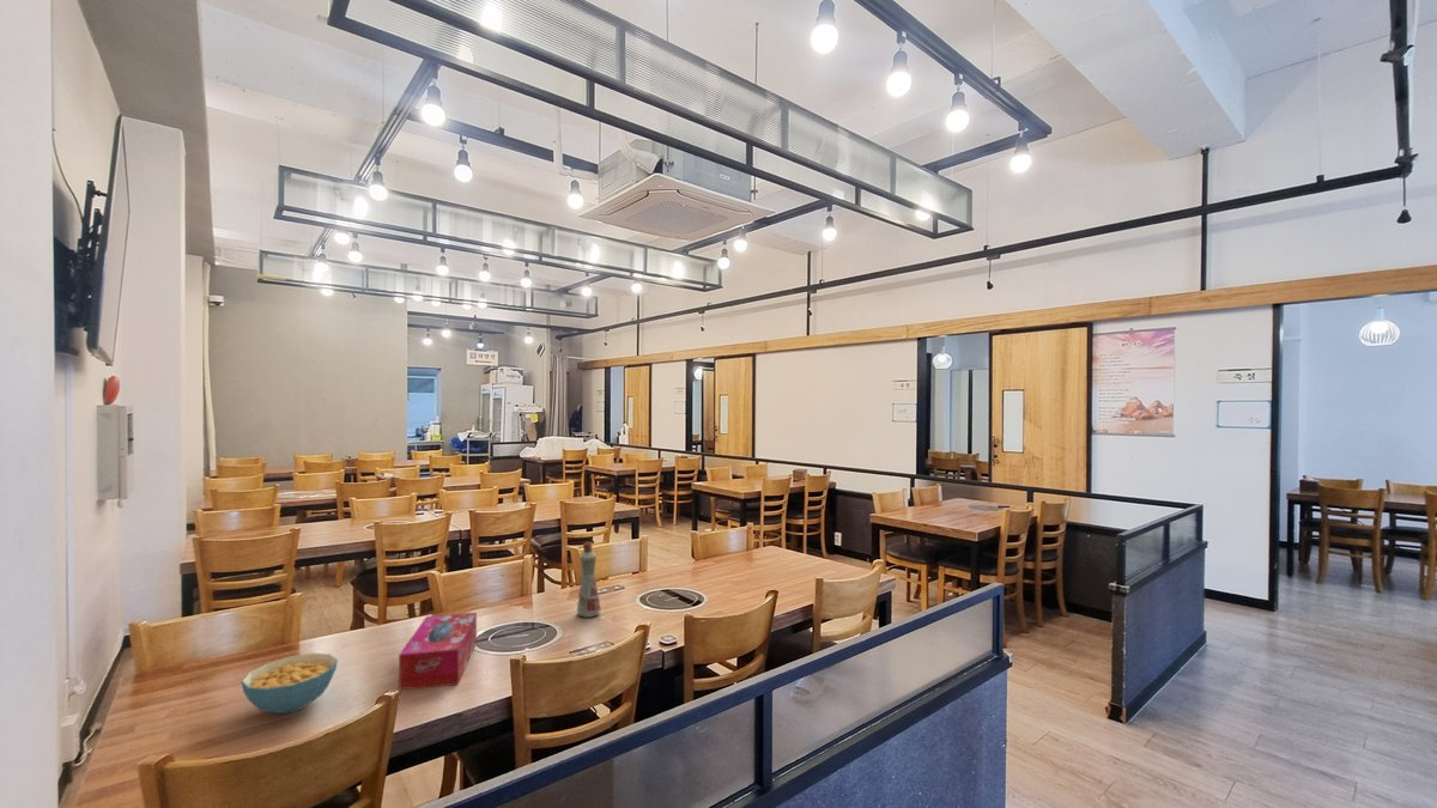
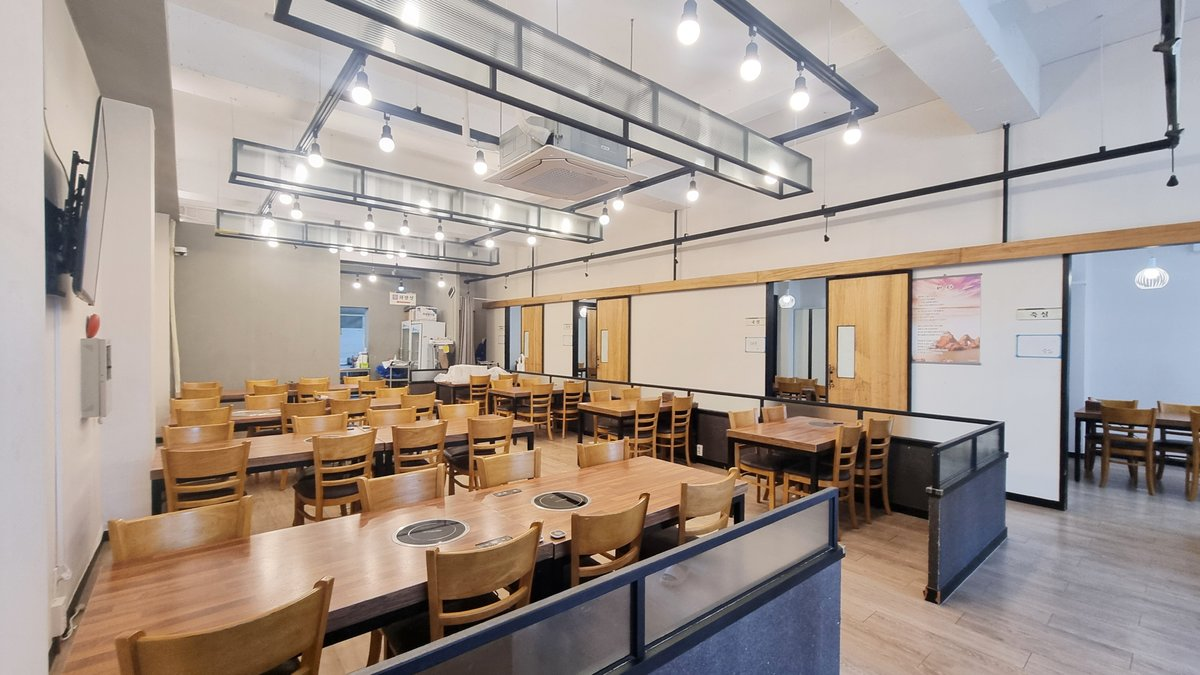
- tissue box (441, 648)
- cereal bowl (291, 688)
- bottle (588, 577)
